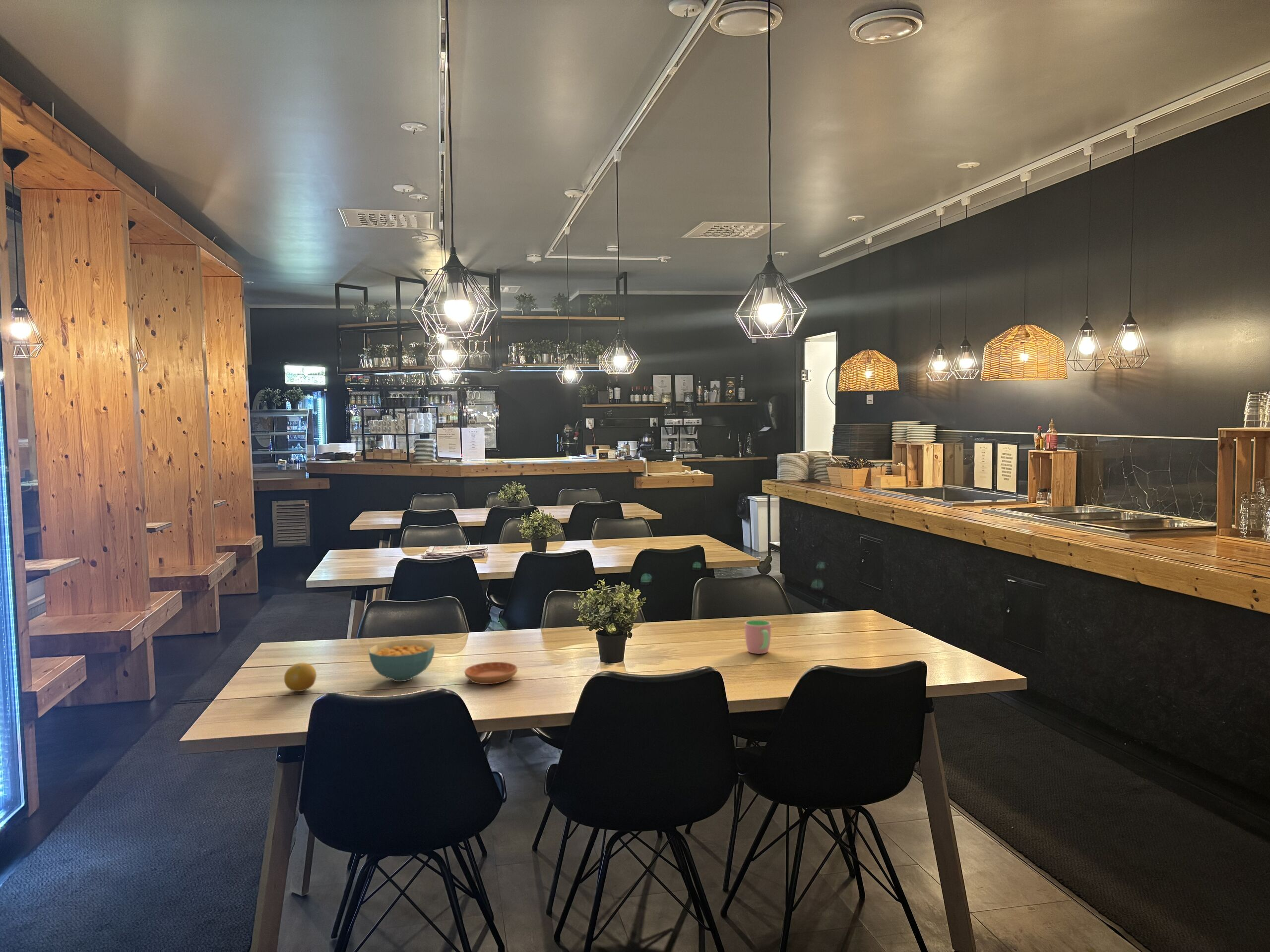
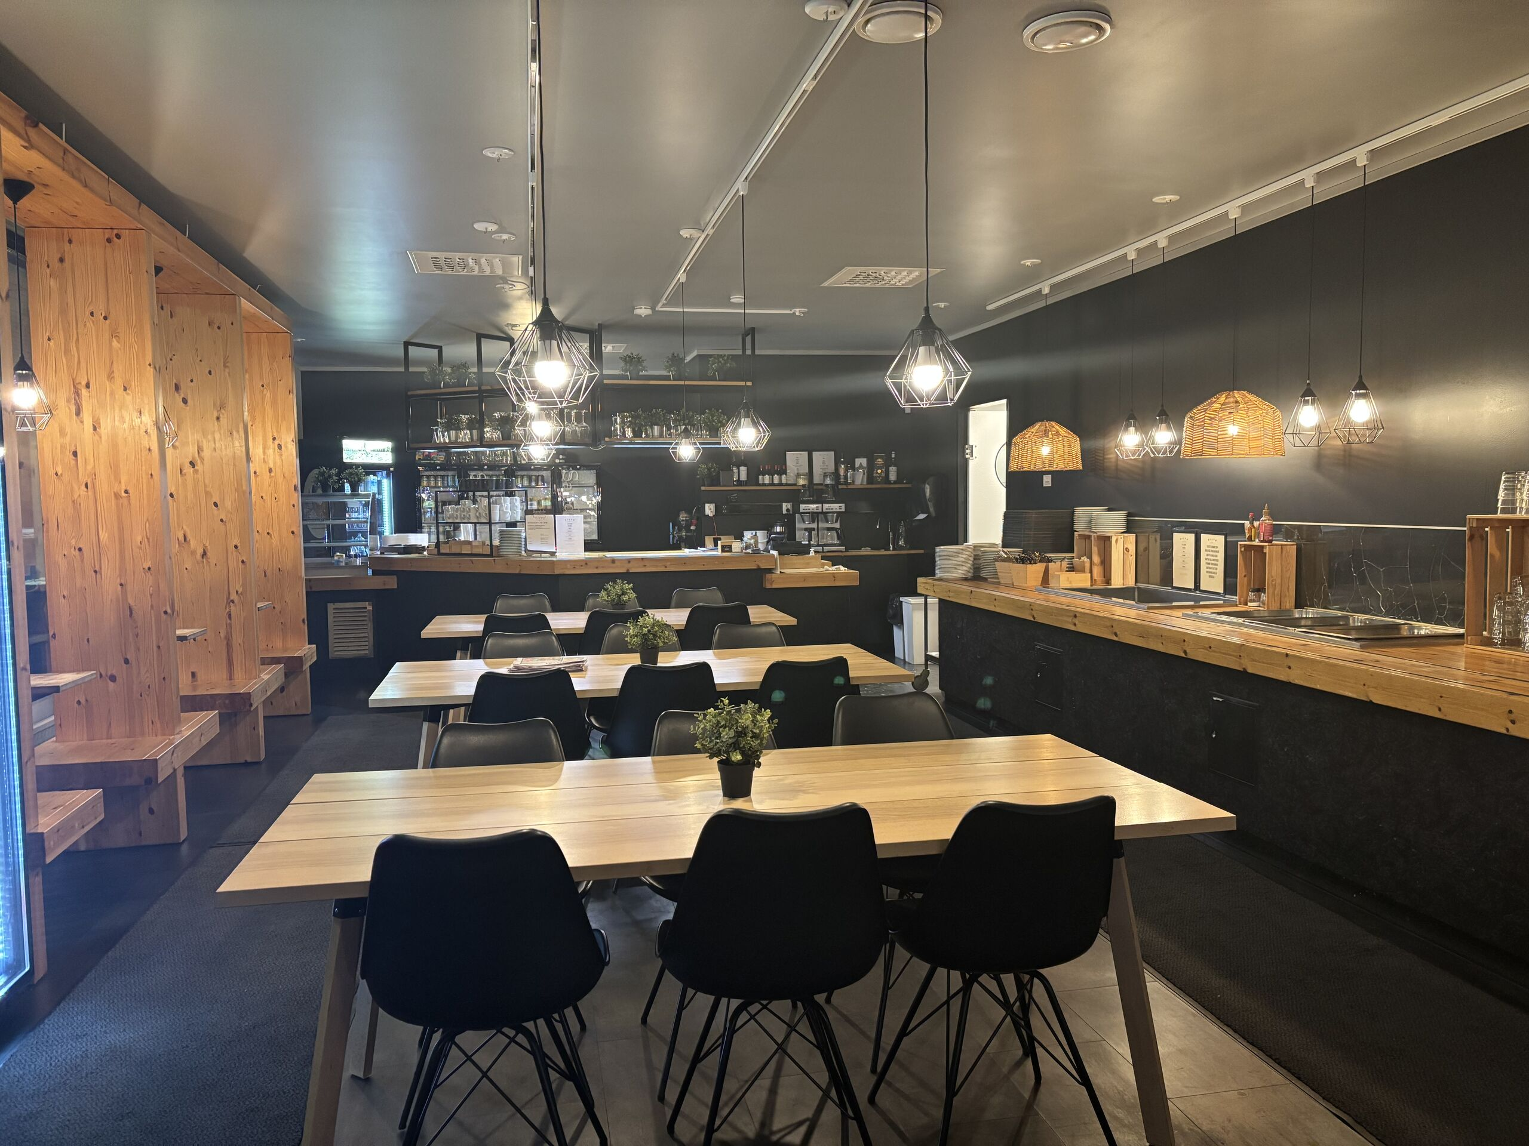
- fruit (300, 677)
- cup (760, 638)
- saucer (491, 673)
- cereal bowl (402, 663)
